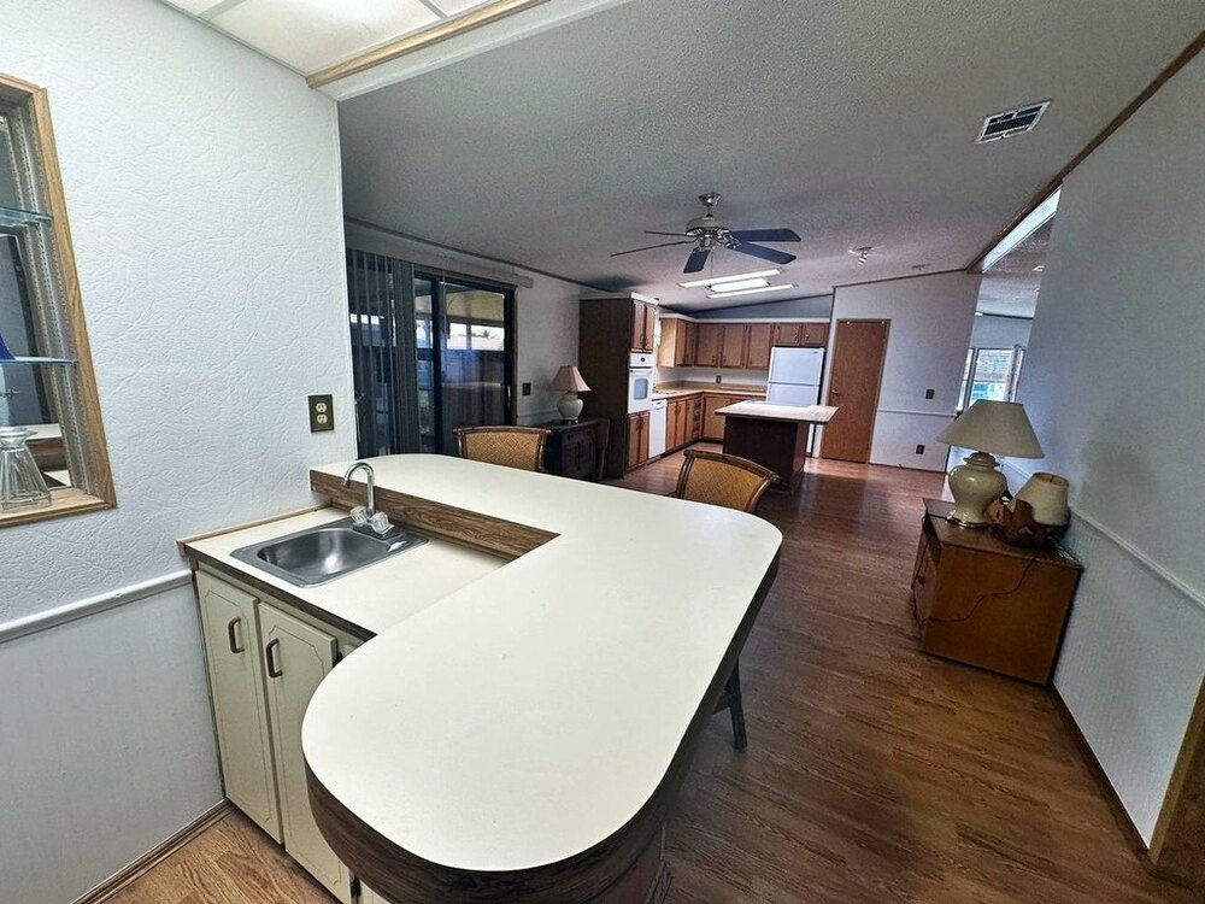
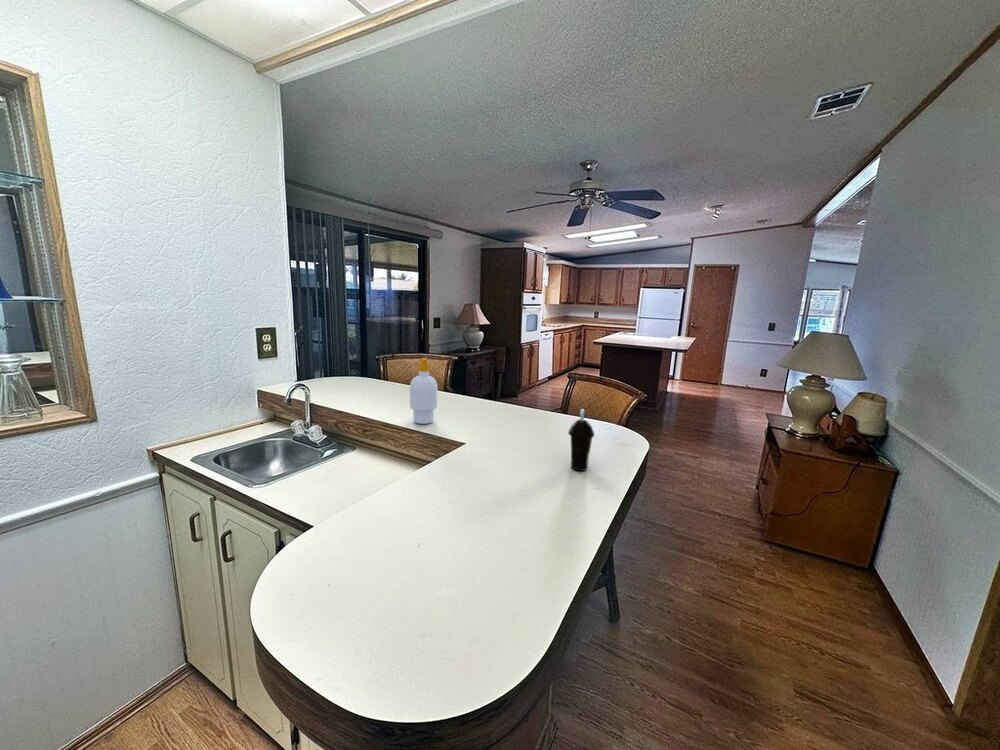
+ cup (580, 439)
+ soap bottle (423, 390)
